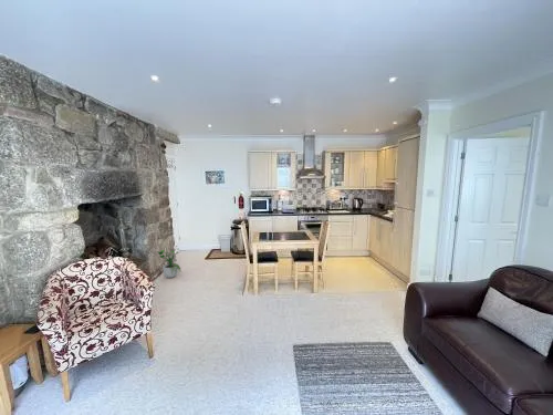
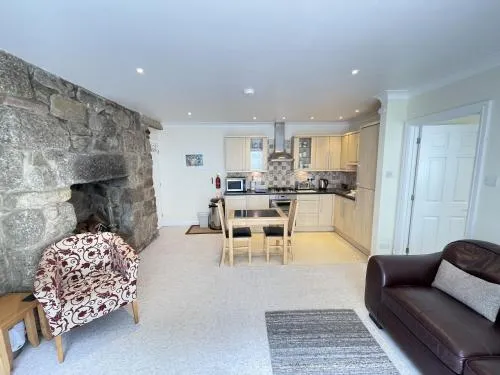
- potted plant (171, 258)
